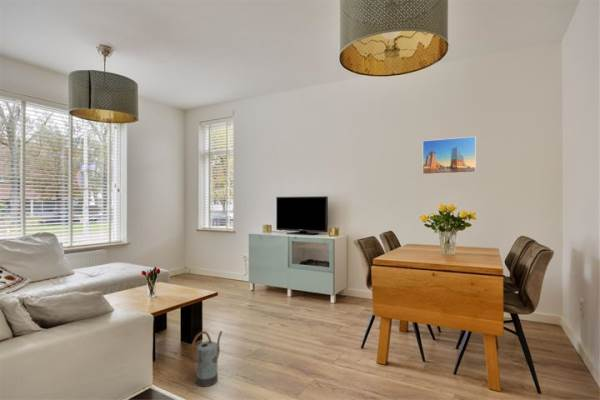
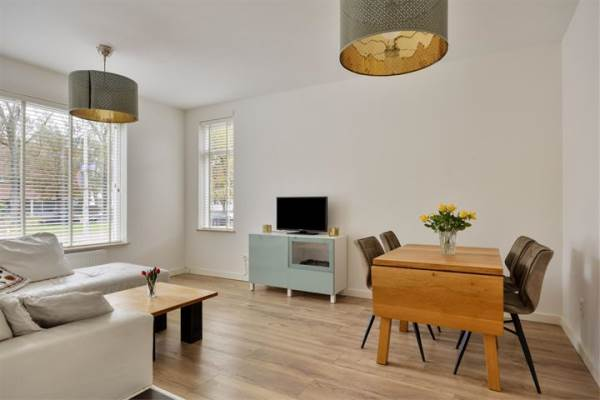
- watering can (207, 354)
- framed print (448, 156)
